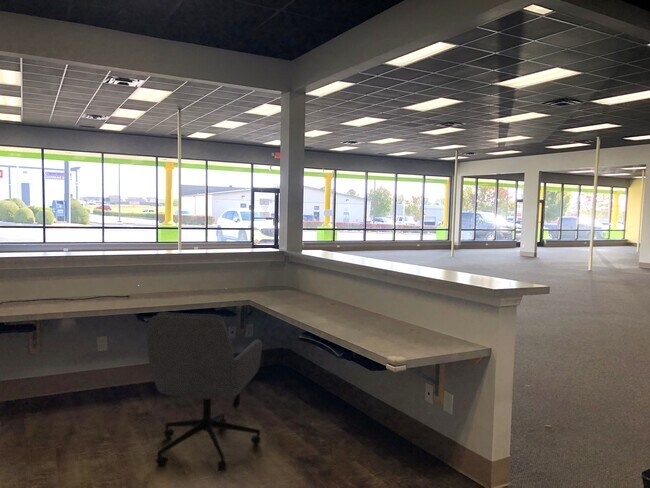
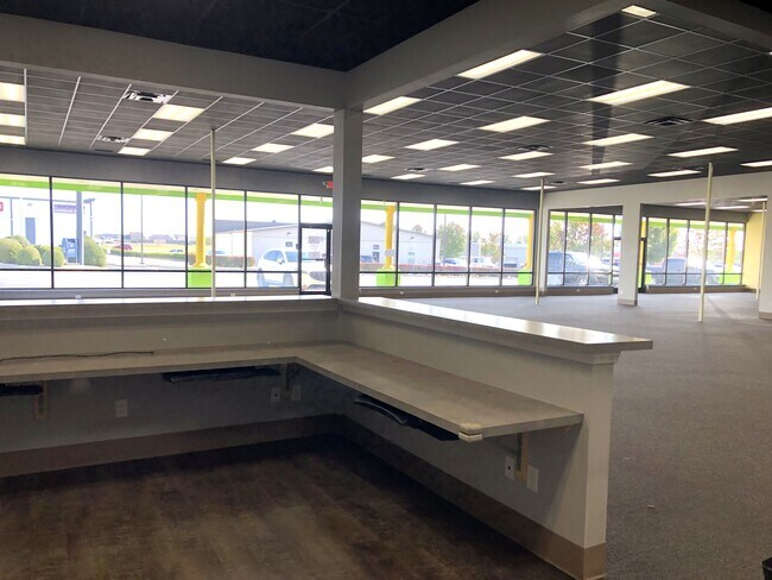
- office chair (205, 377)
